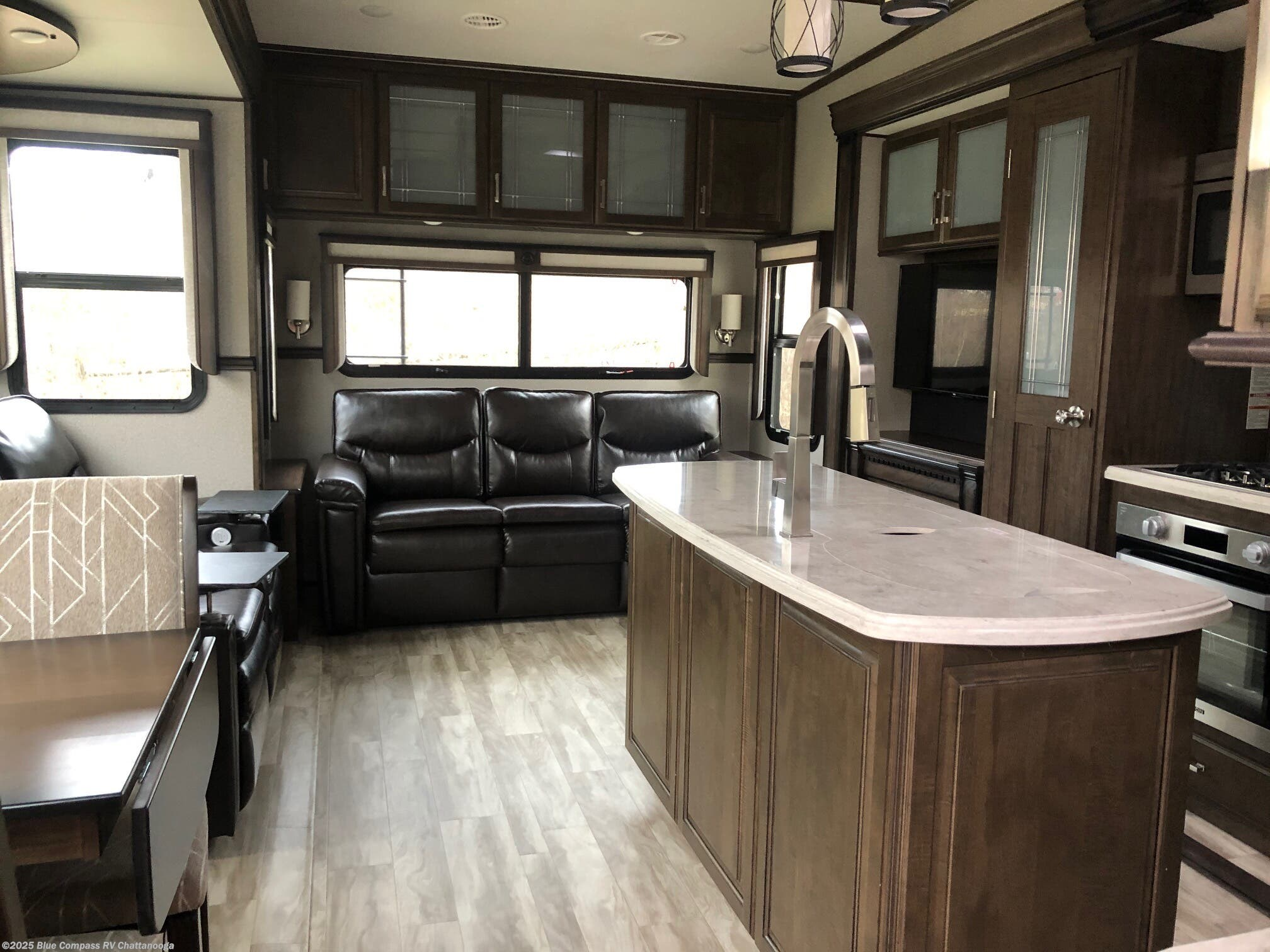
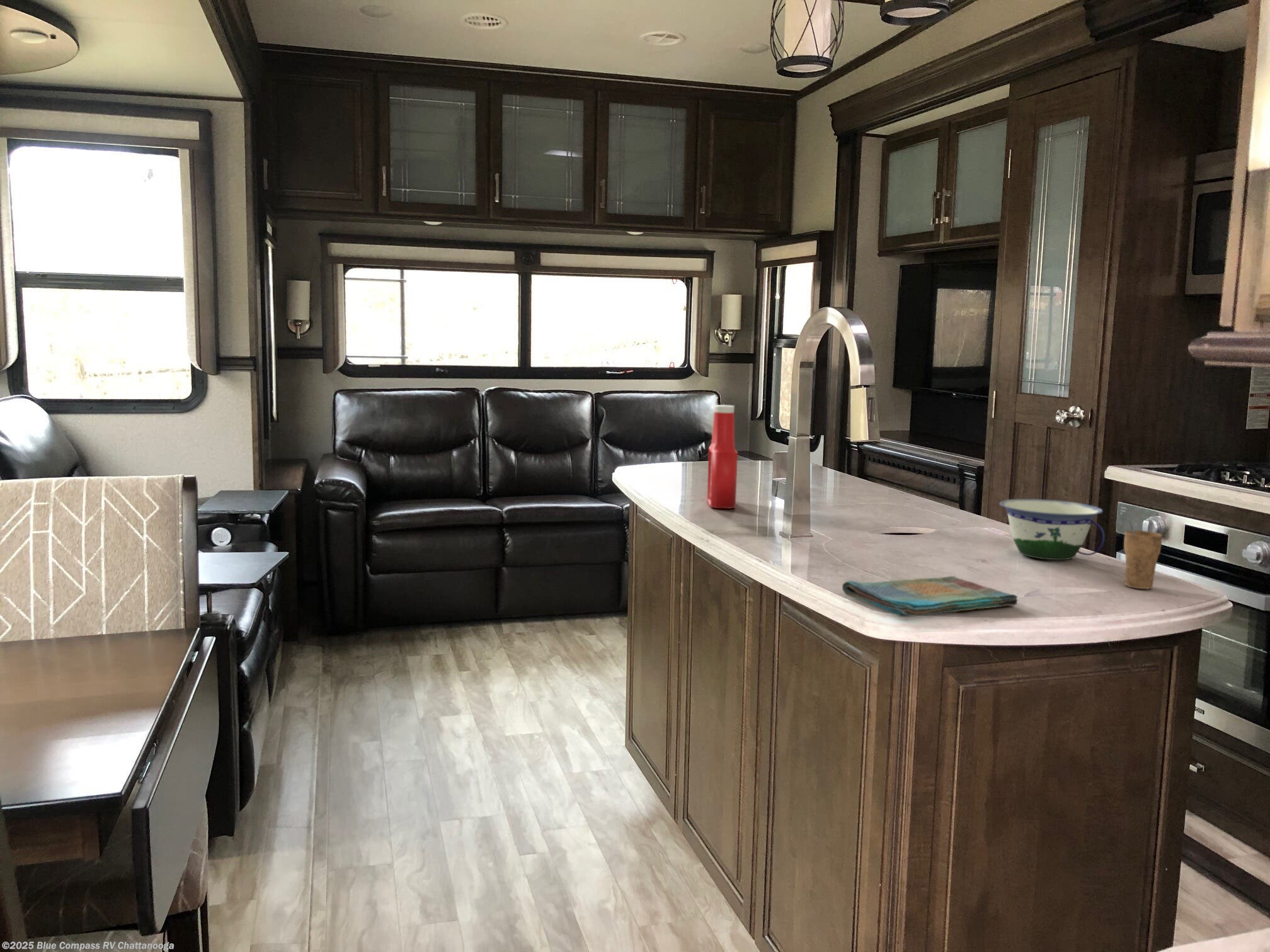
+ cup (1141, 553)
+ dish towel (928, 592)
+ bowl (1050, 531)
+ soap bottle (723, 455)
